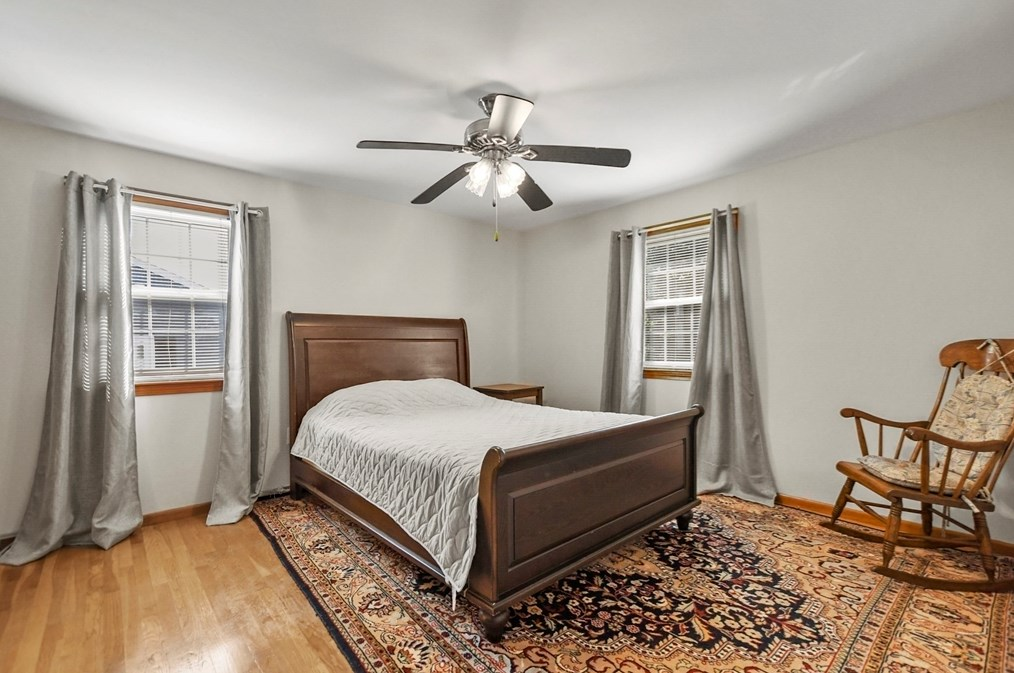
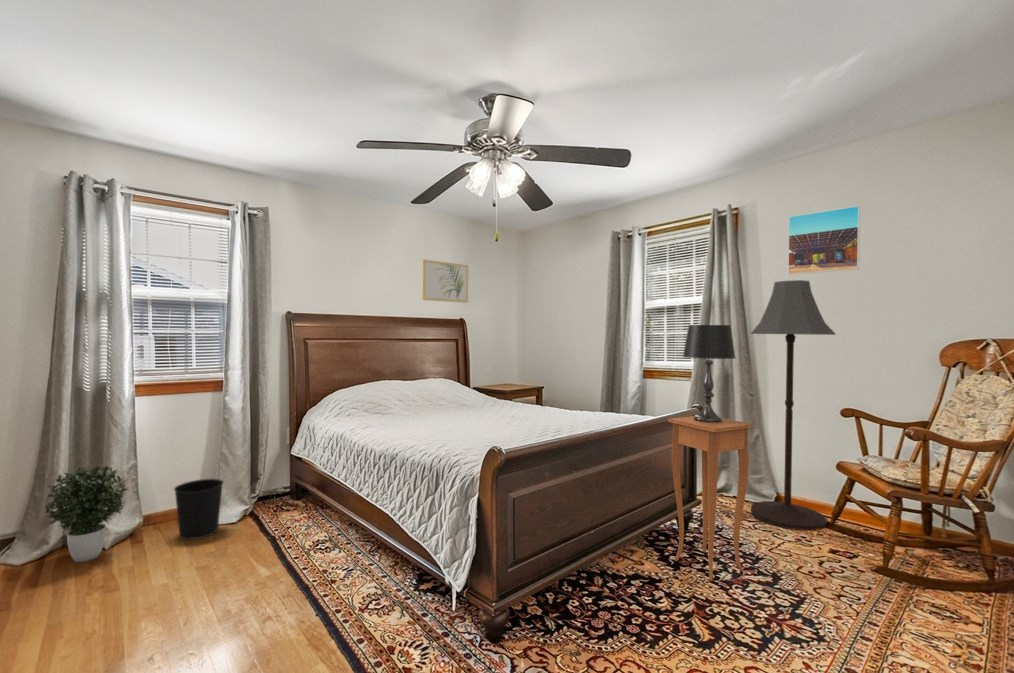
+ wastebasket (199, 509)
+ potted plant (88, 512)
+ table lamp (708, 372)
+ wall art (445, 281)
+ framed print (822, 241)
+ side table (708, 493)
+ floor lamp (789, 399)
